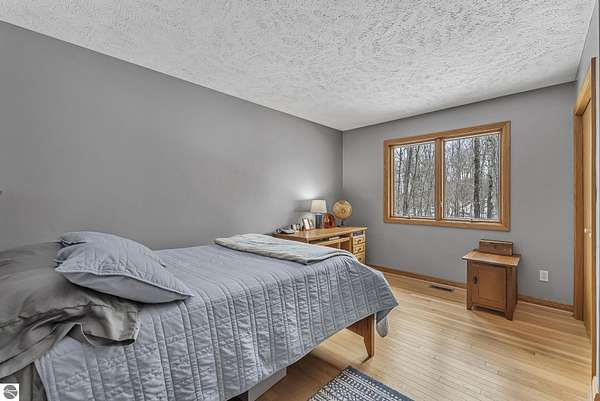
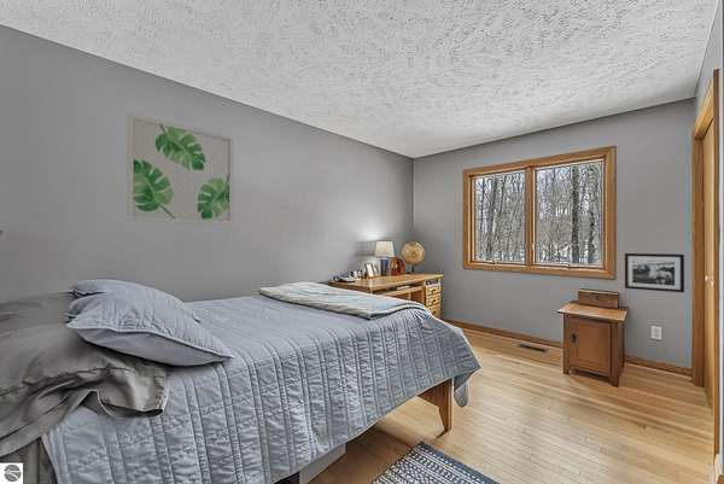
+ picture frame (653, 272)
+ wall art (185, 174)
